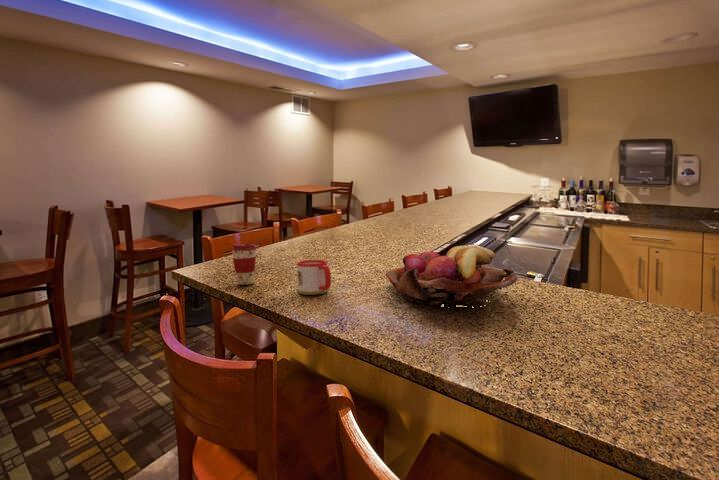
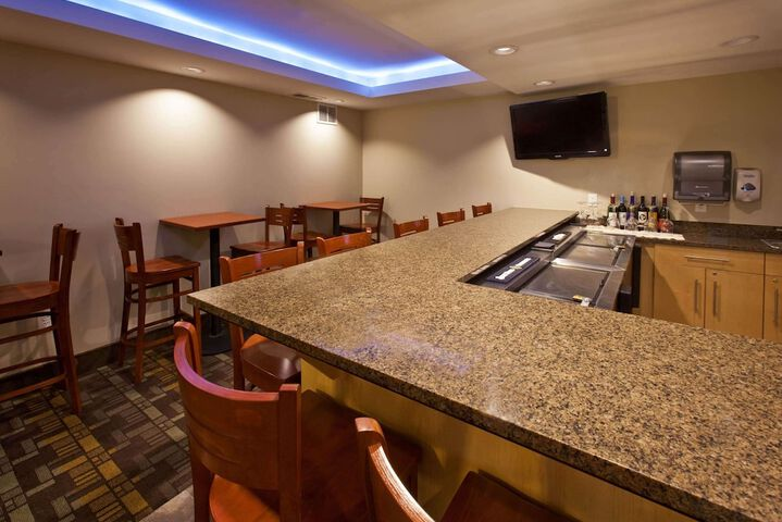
- coffee cup (244, 263)
- mug (316, 277)
- fruit basket (449, 272)
